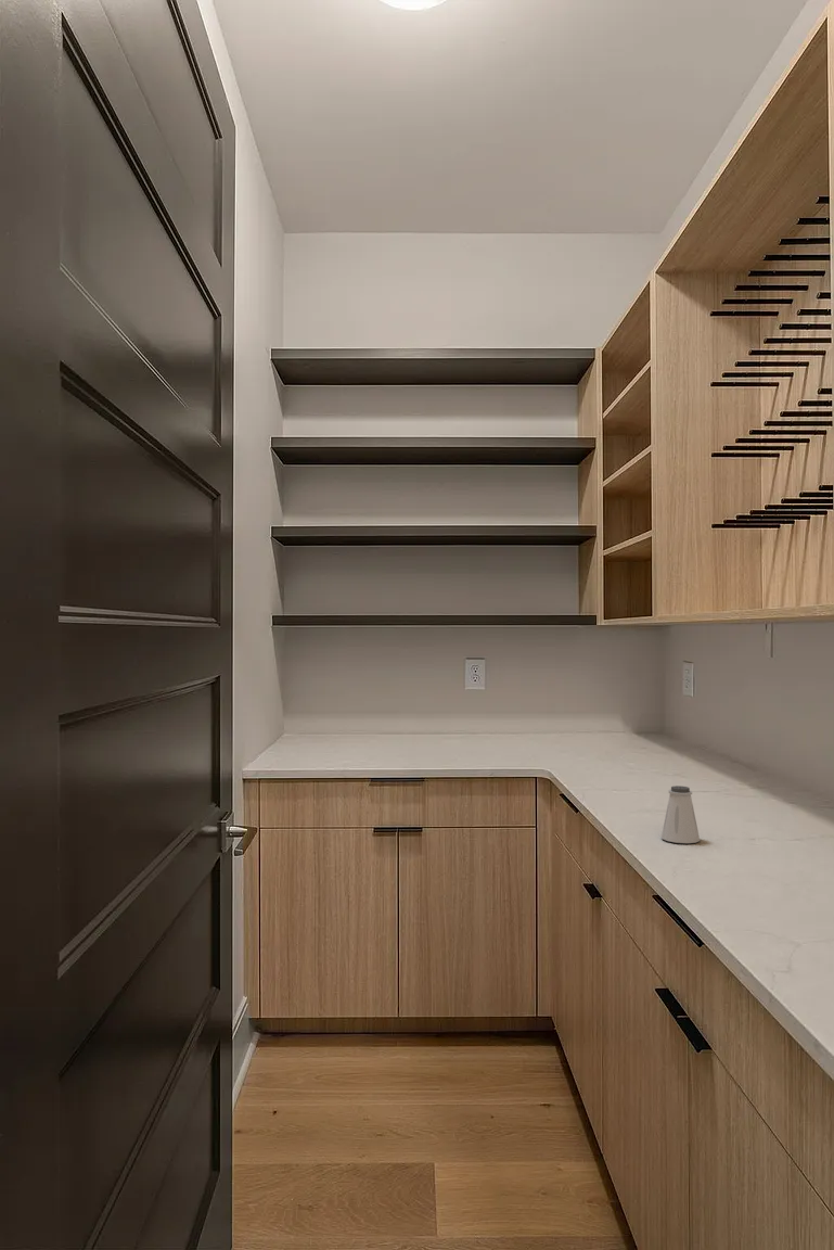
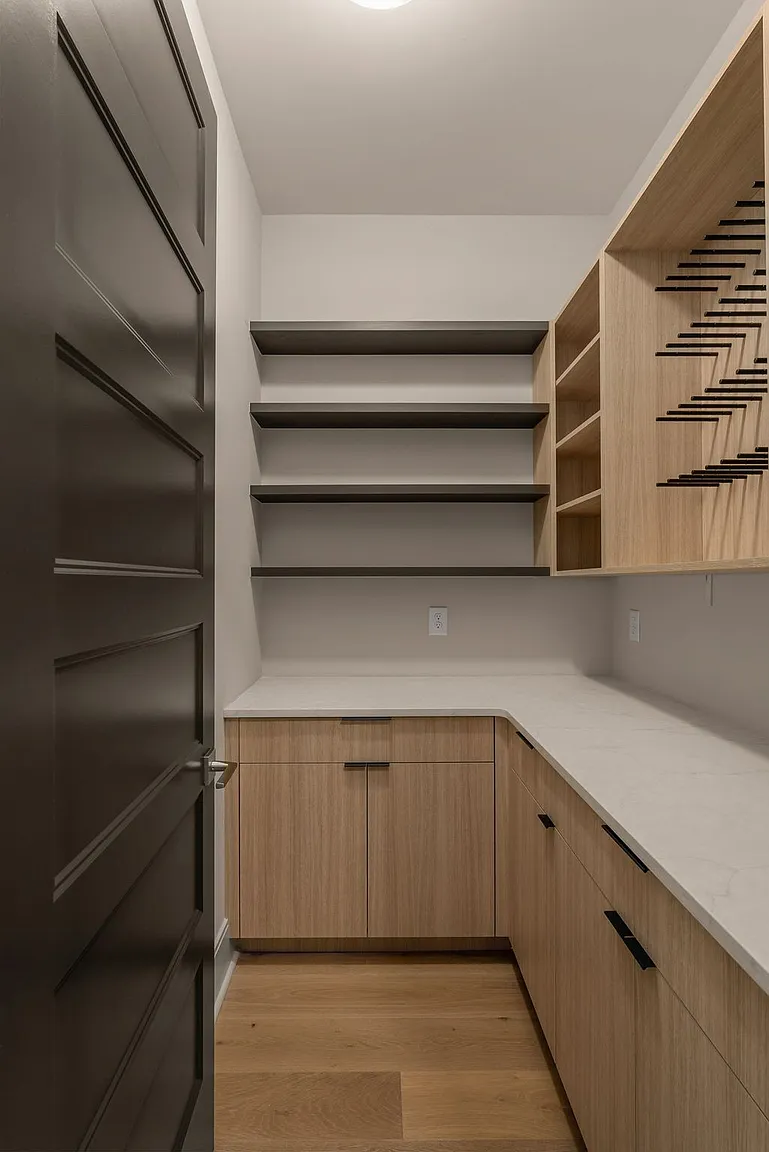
- saltshaker (680, 813)
